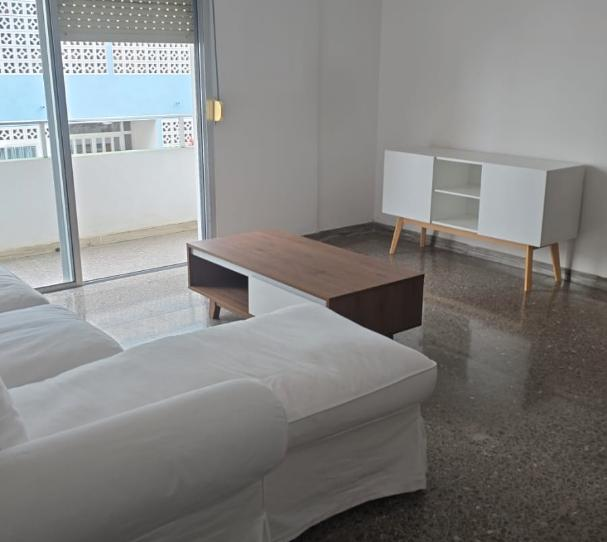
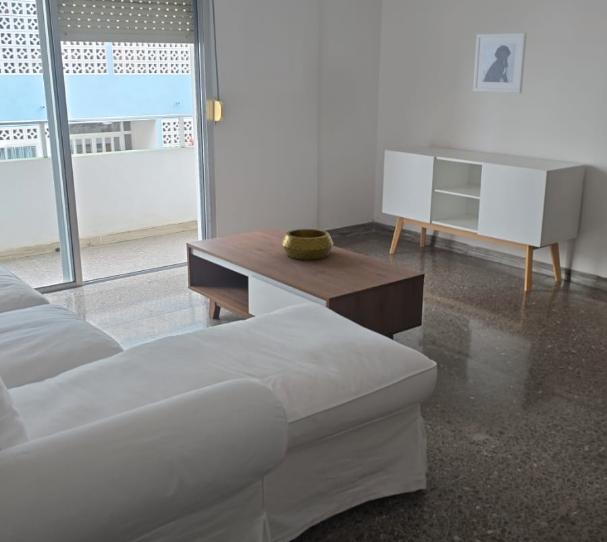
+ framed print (498, 63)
+ decorative bowl (307, 243)
